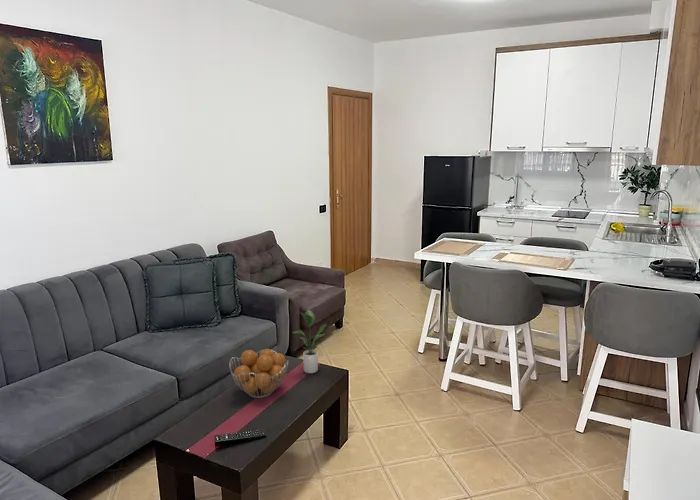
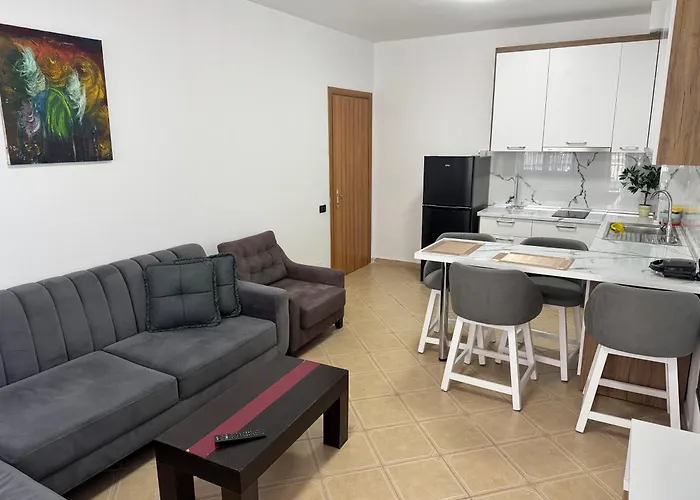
- fruit basket (259, 372)
- potted plant (310, 339)
